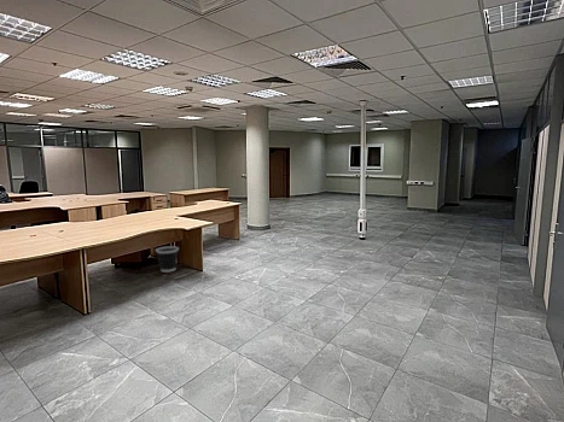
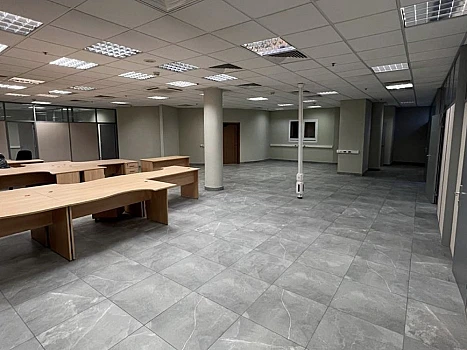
- wastebasket (167, 259)
